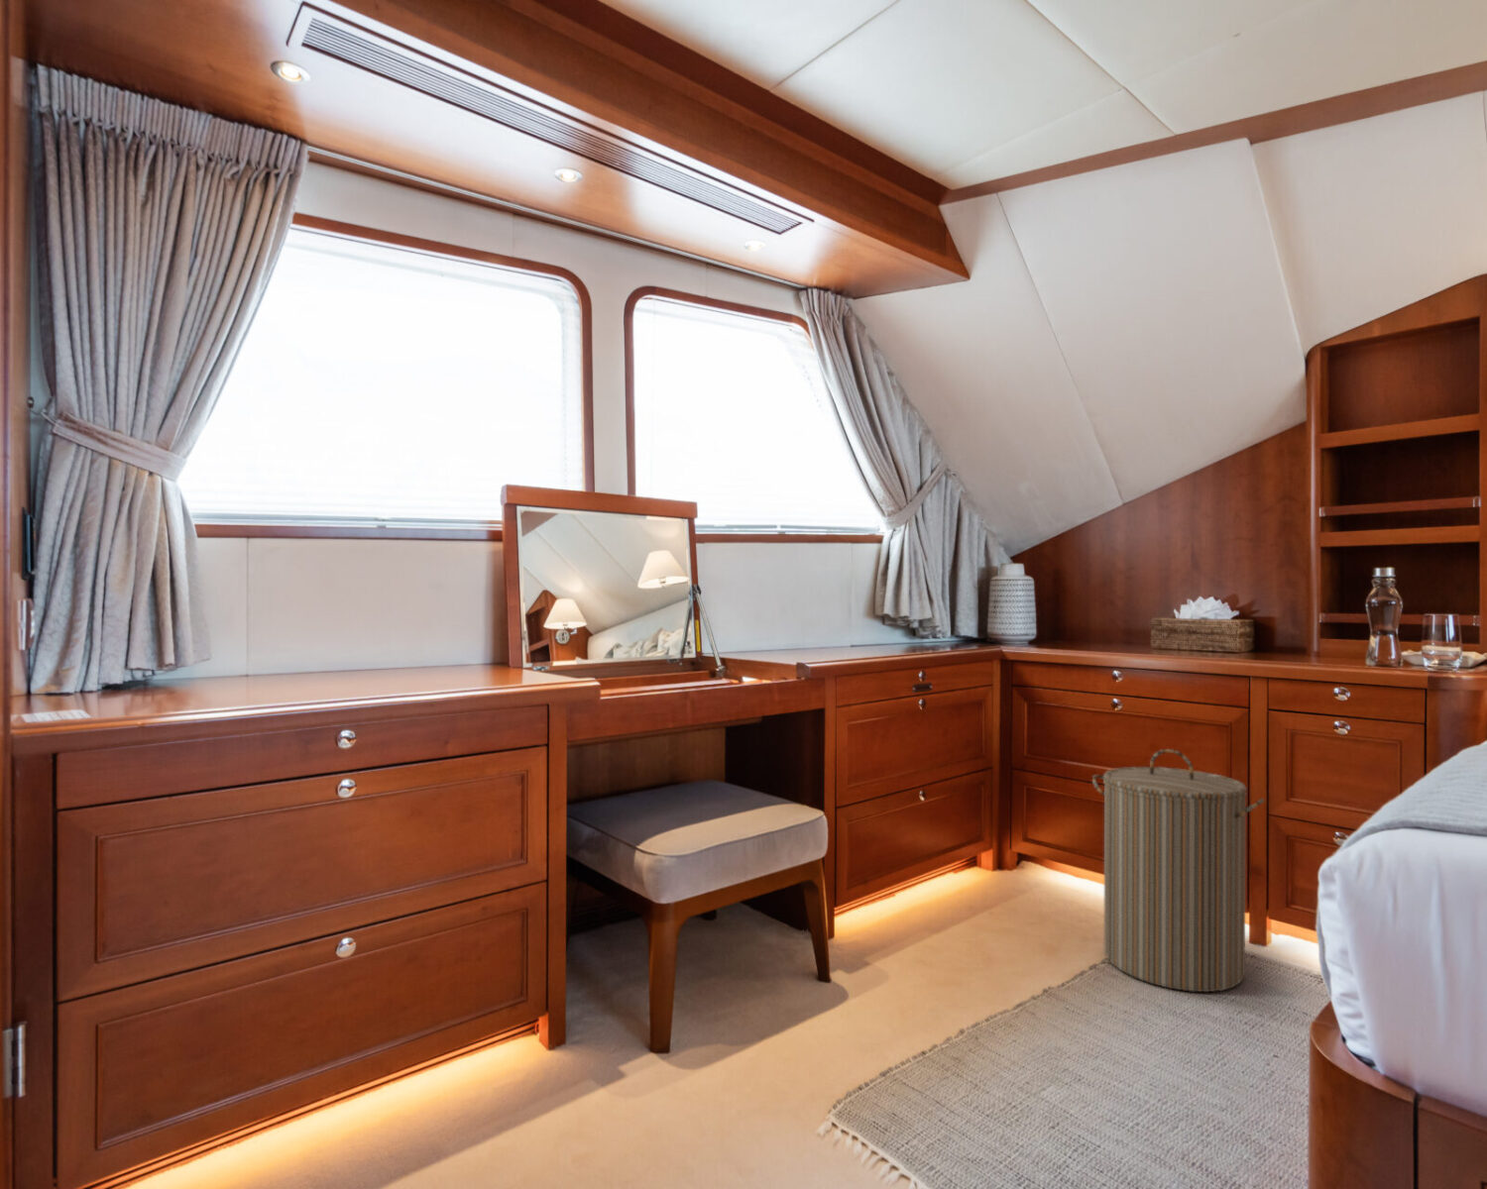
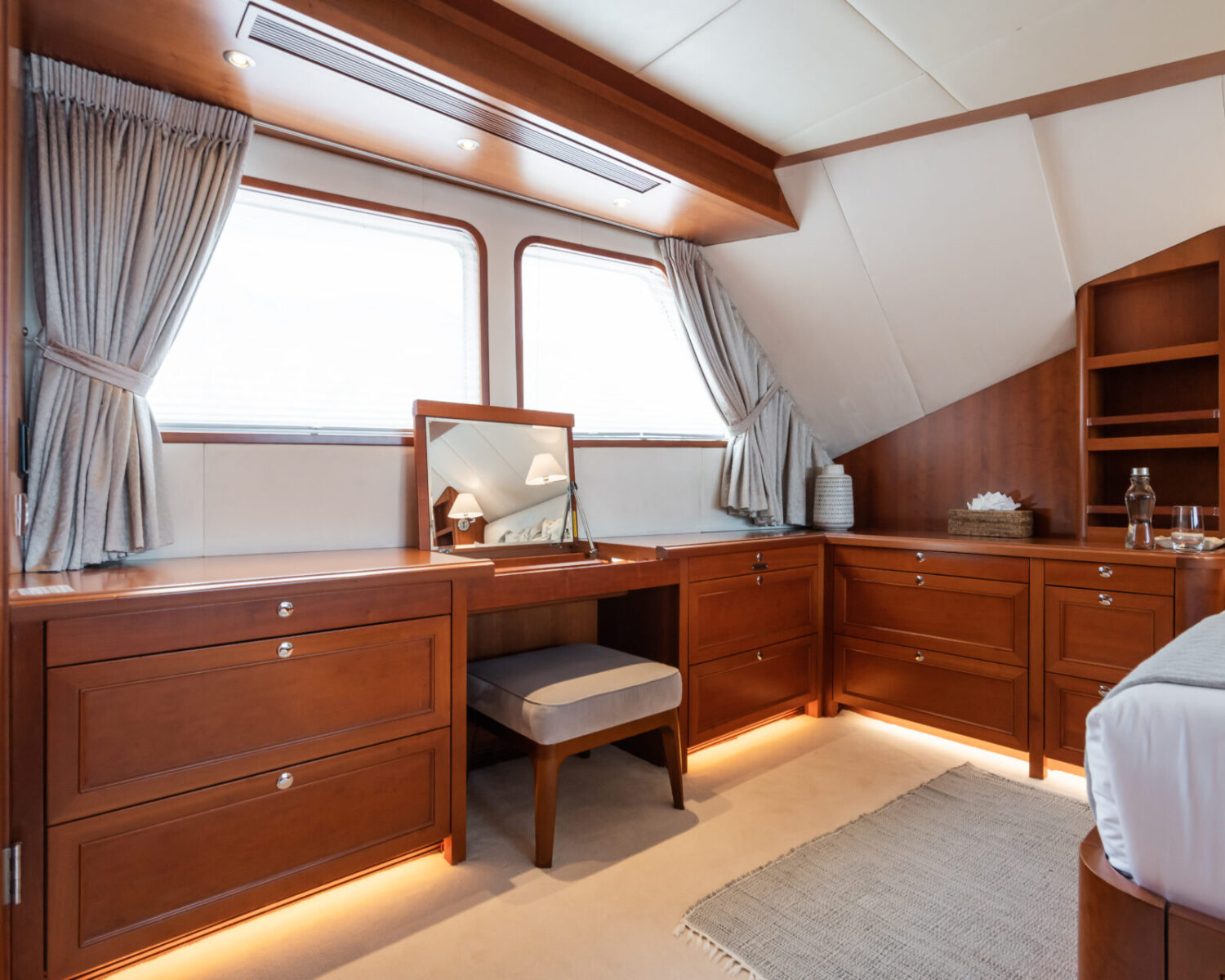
- laundry hamper (1171, 857)
